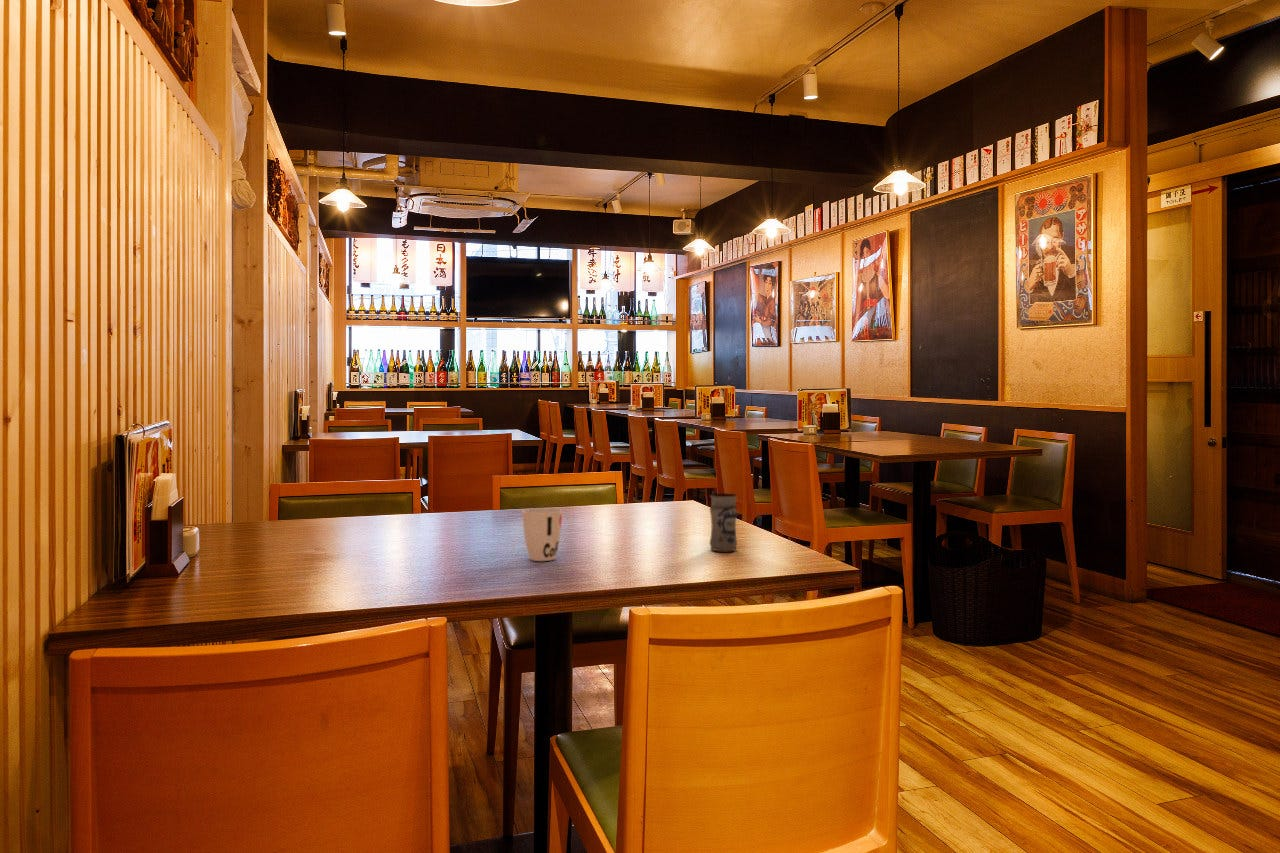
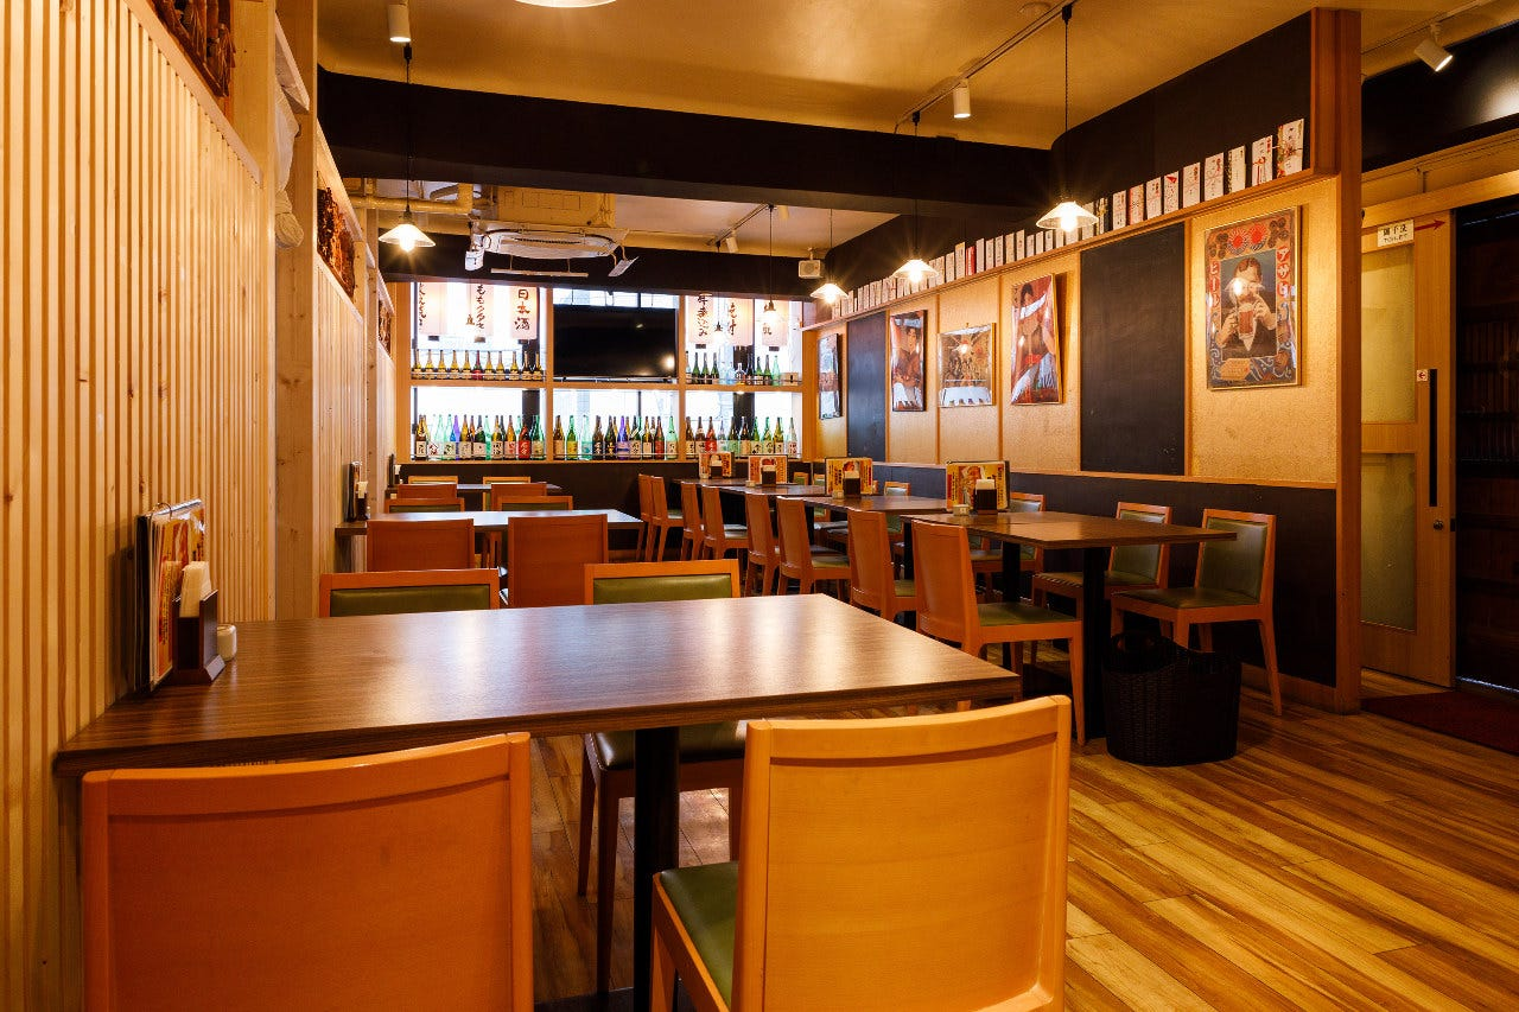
- cup (542, 534)
- jar (723, 522)
